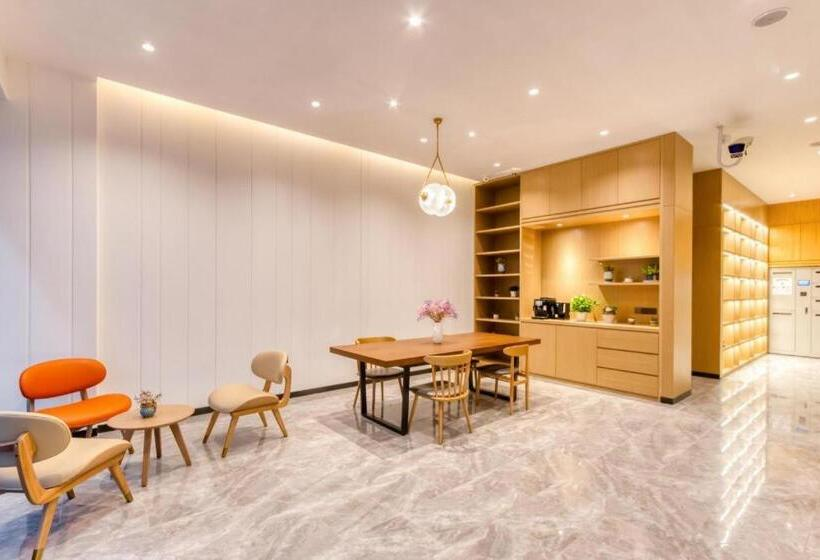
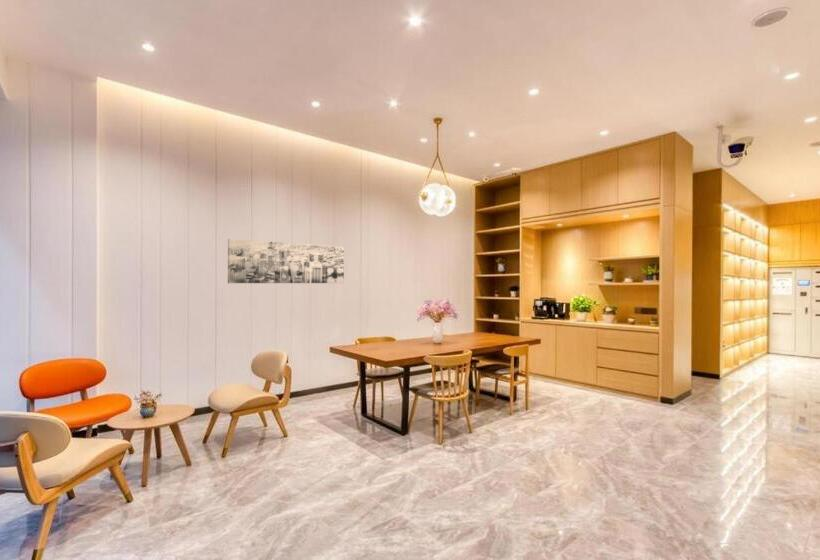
+ wall art (291, 263)
